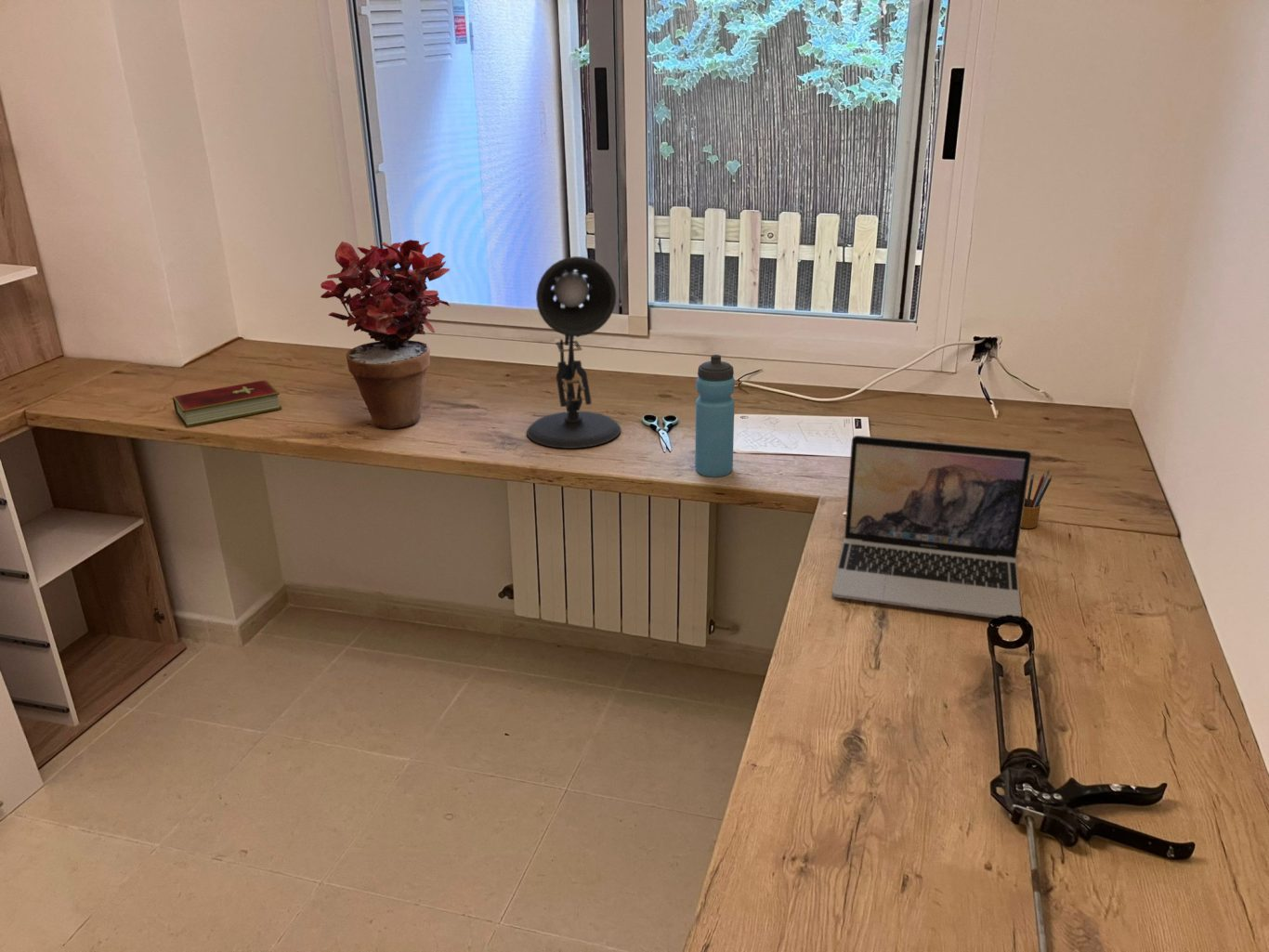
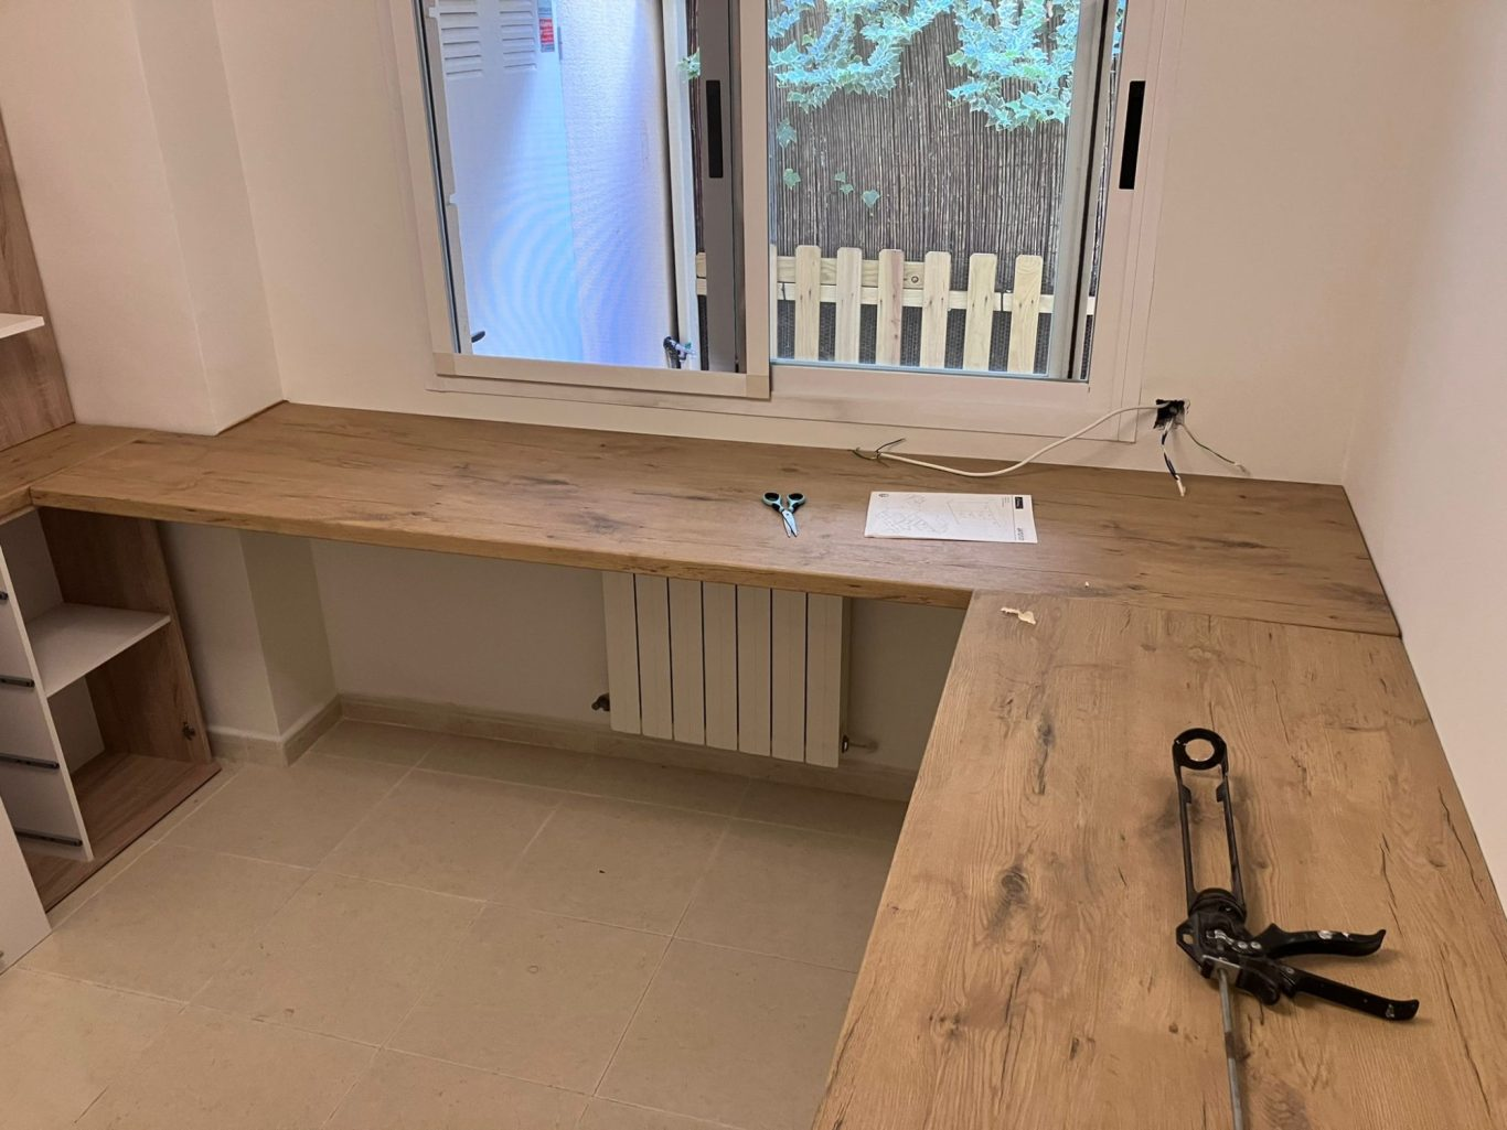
- pencil box (1029, 499)
- laptop (932, 524)
- water bottle (714, 414)
- hardcover book (227, 401)
- desk lamp (570, 343)
- potted plant (388, 330)
